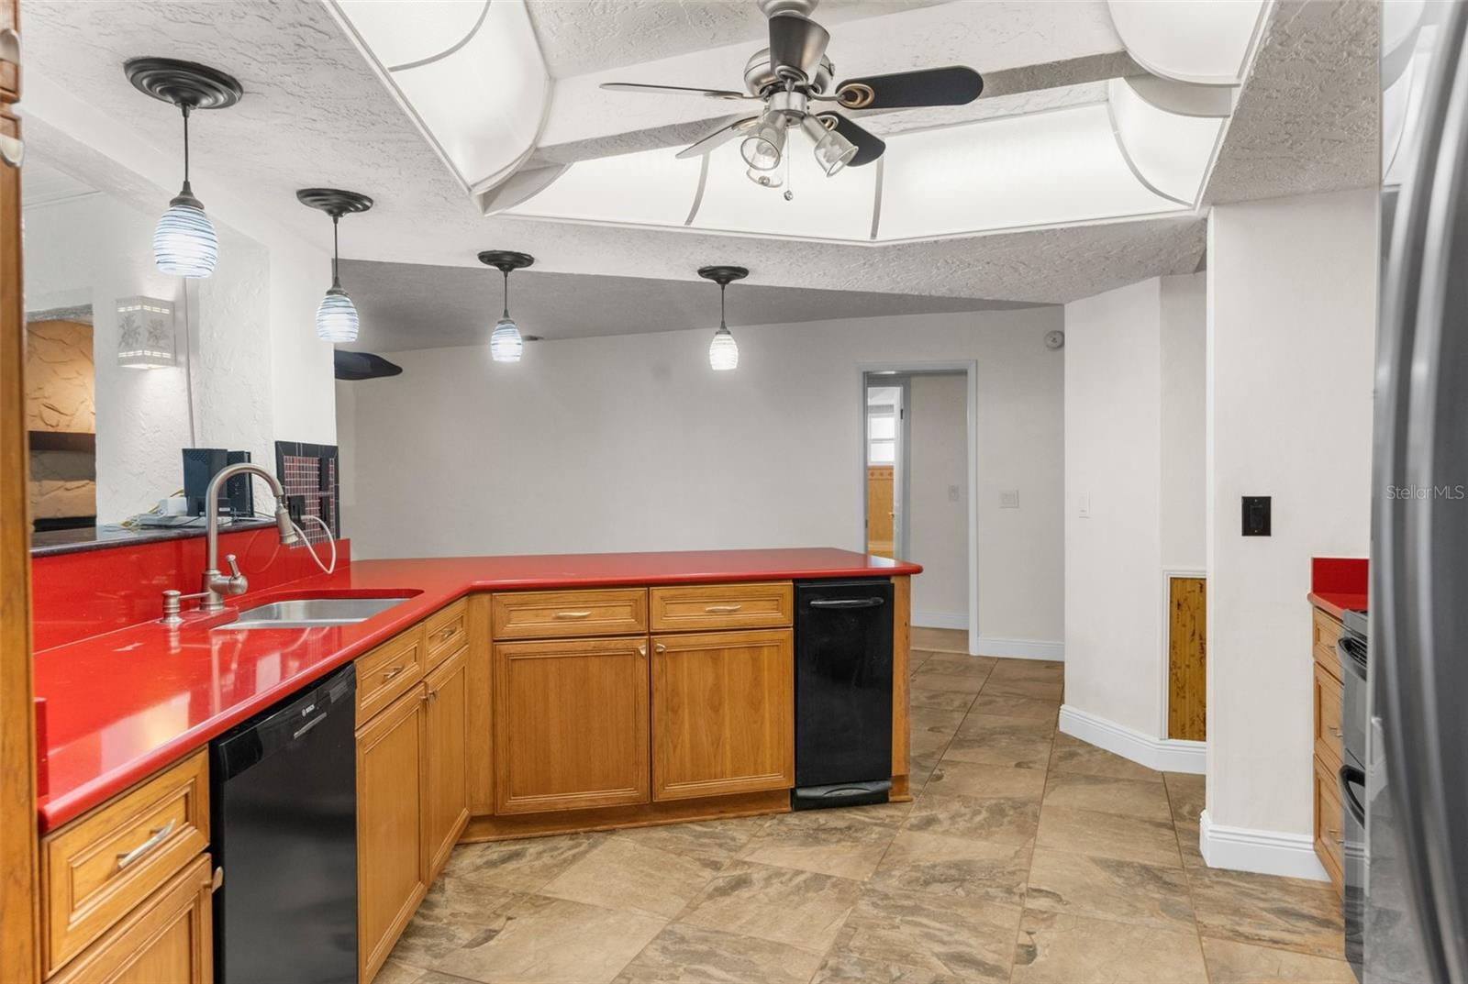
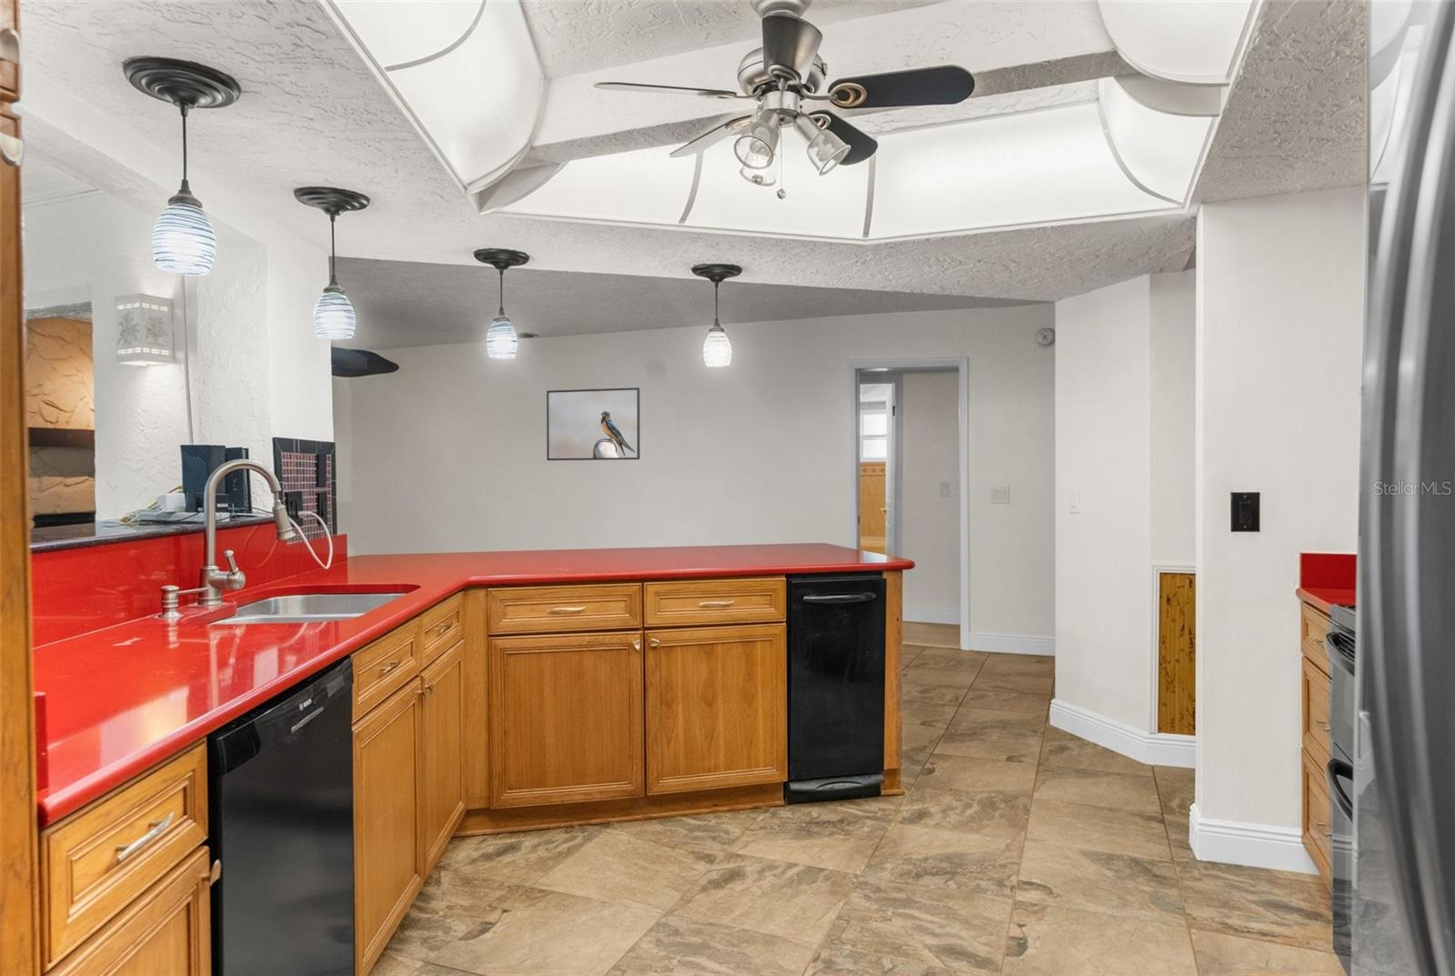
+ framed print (592, 424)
